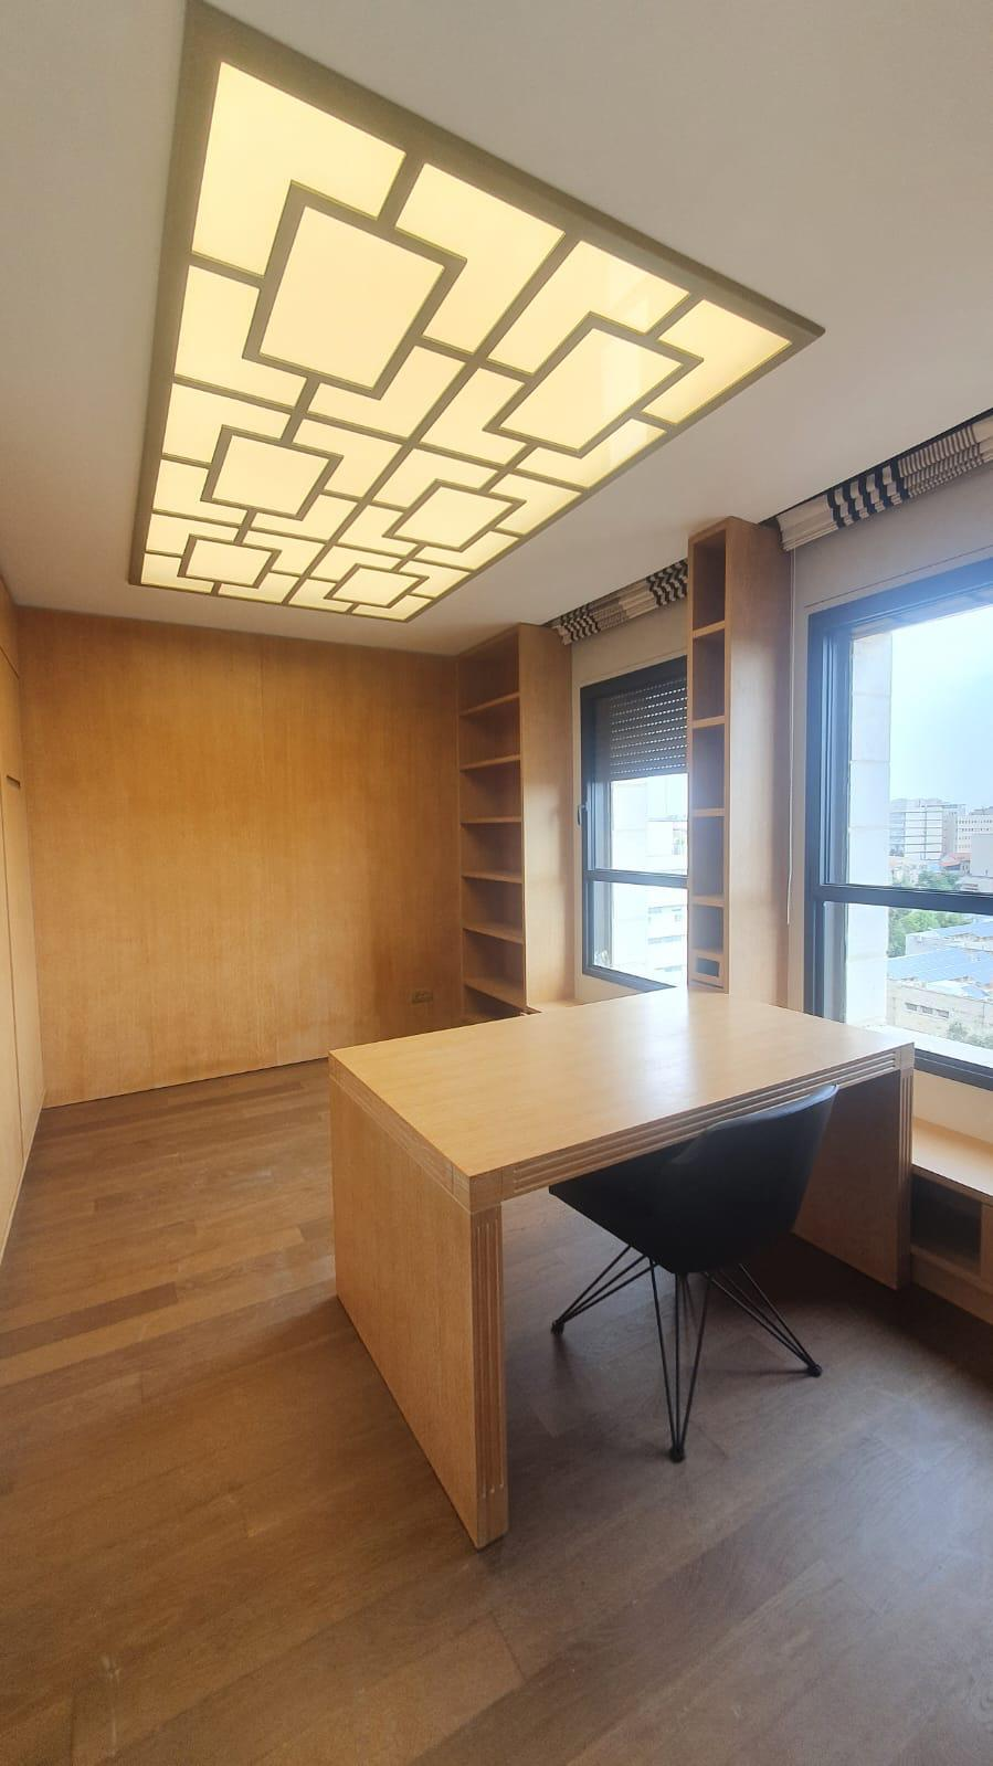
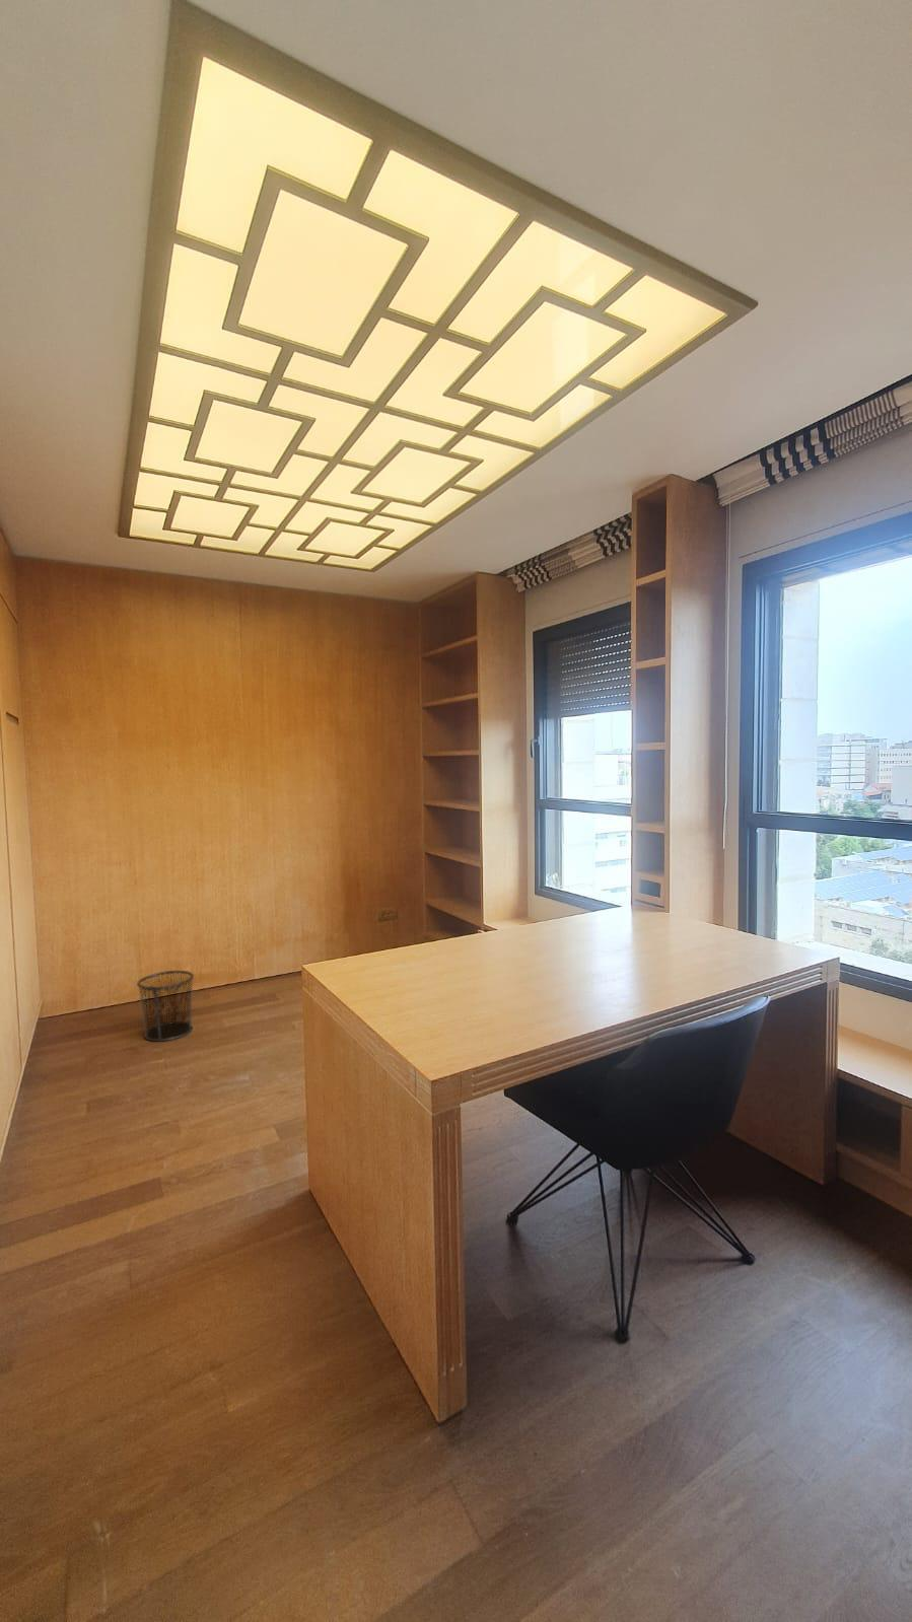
+ waste bin (166, 1005)
